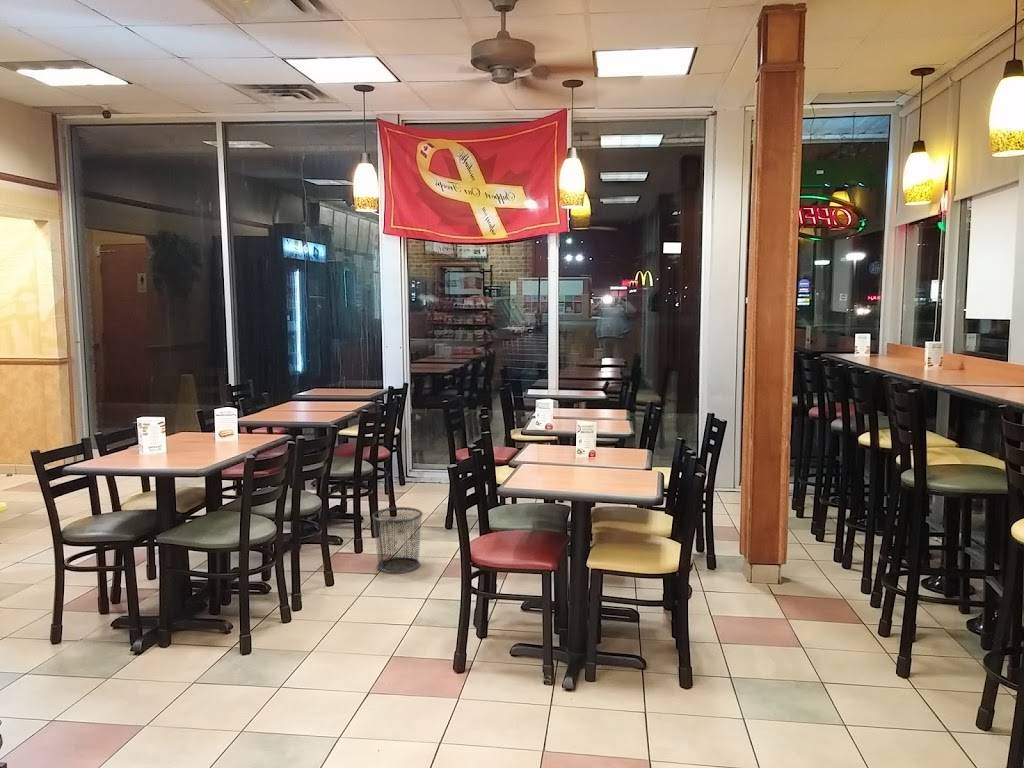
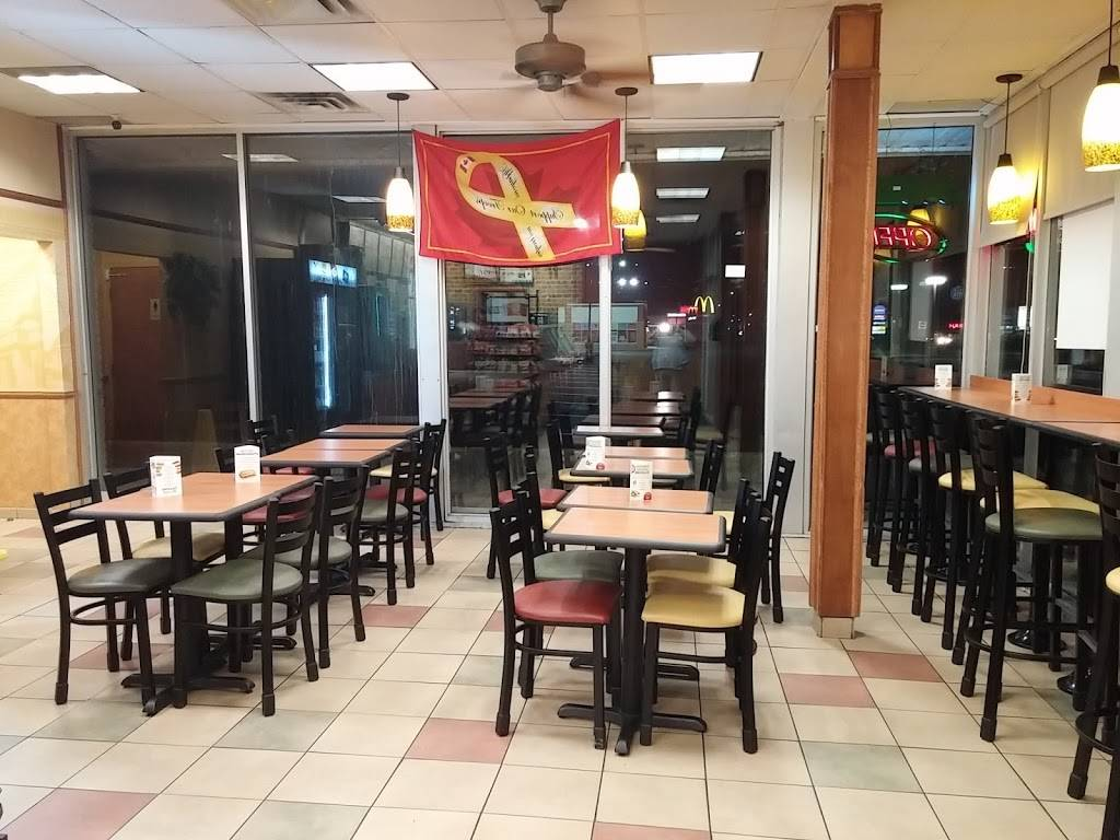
- waste bin (397, 538)
